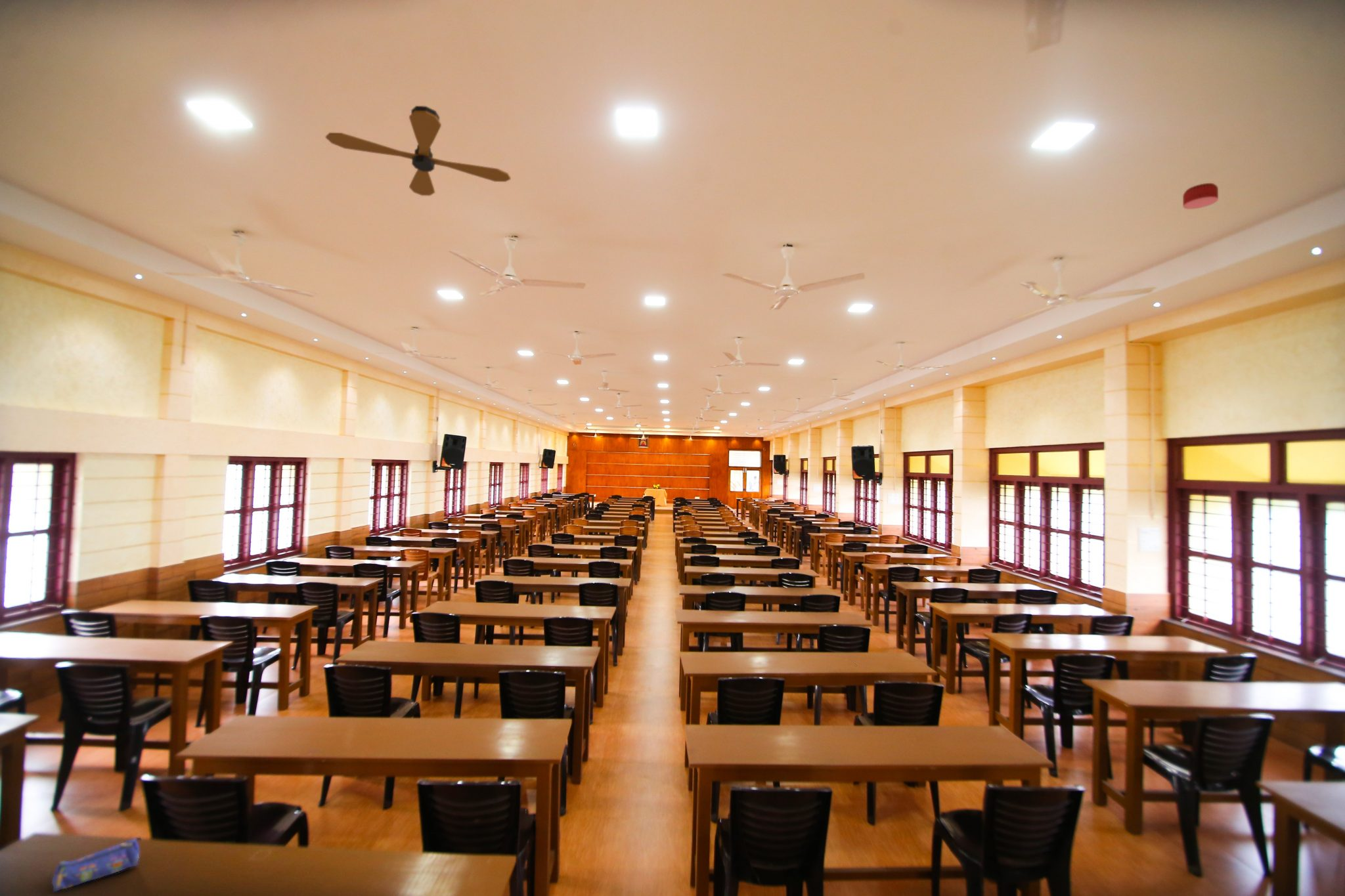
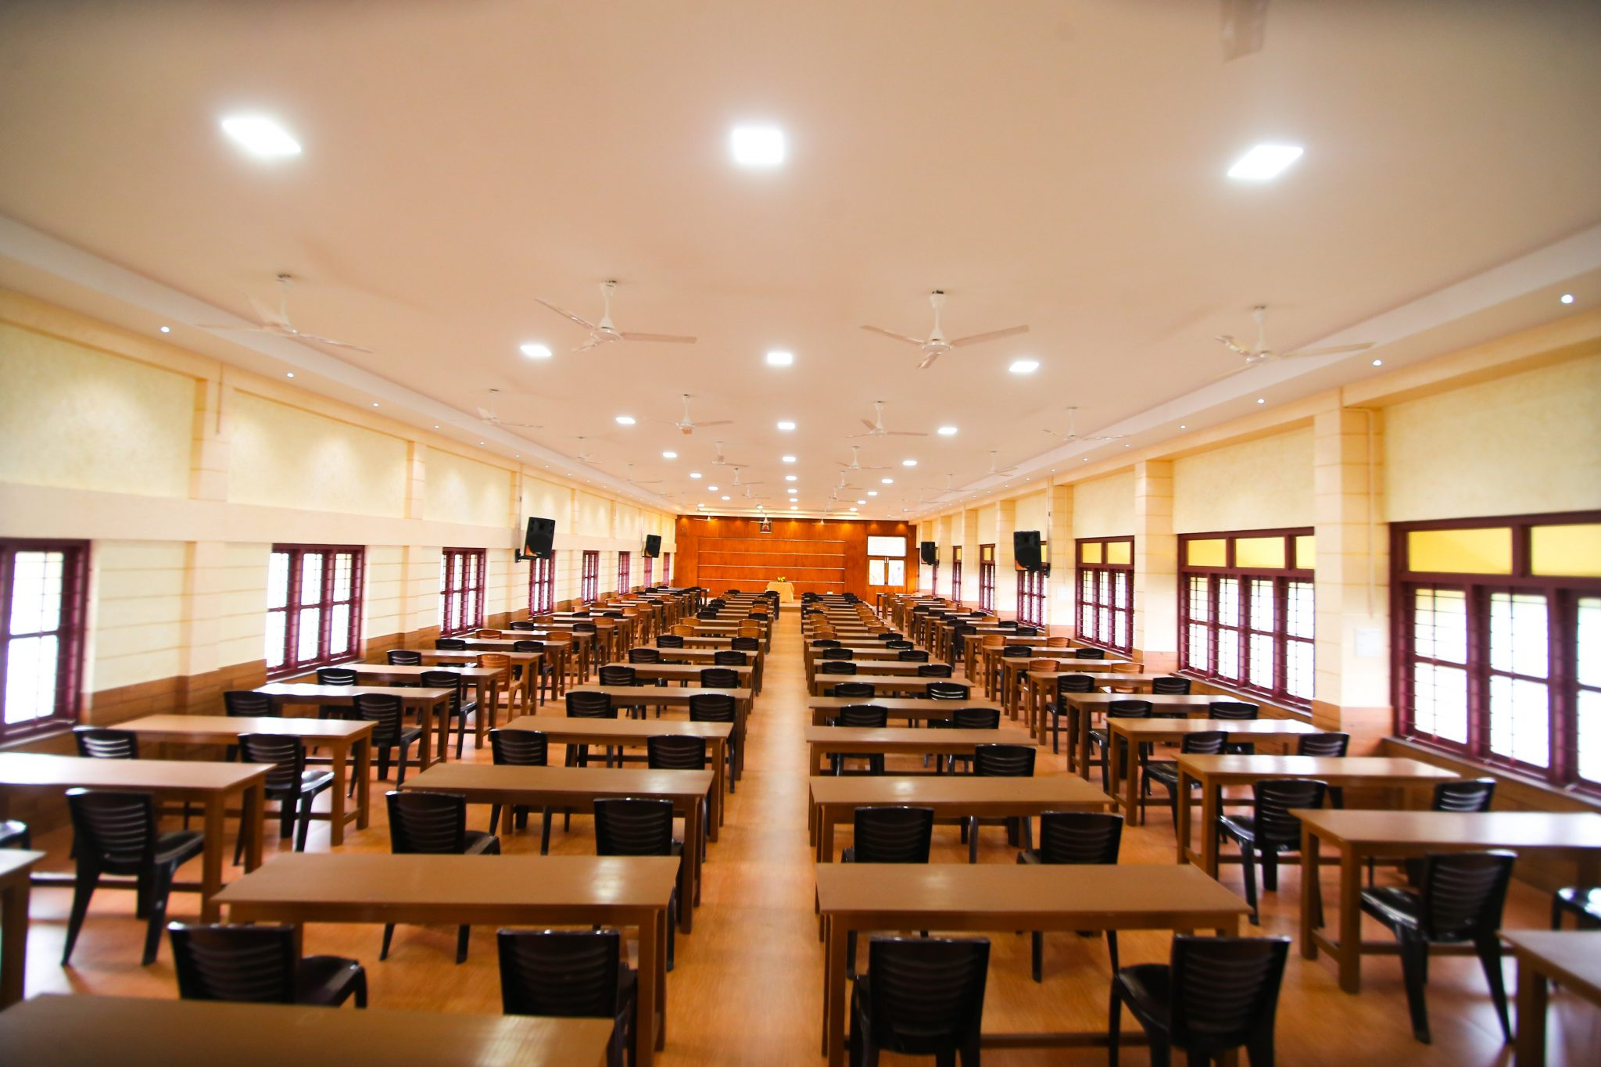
- ceiling fan (424, 140)
- smoke detector (1200, 195)
- pencil case (99, 863)
